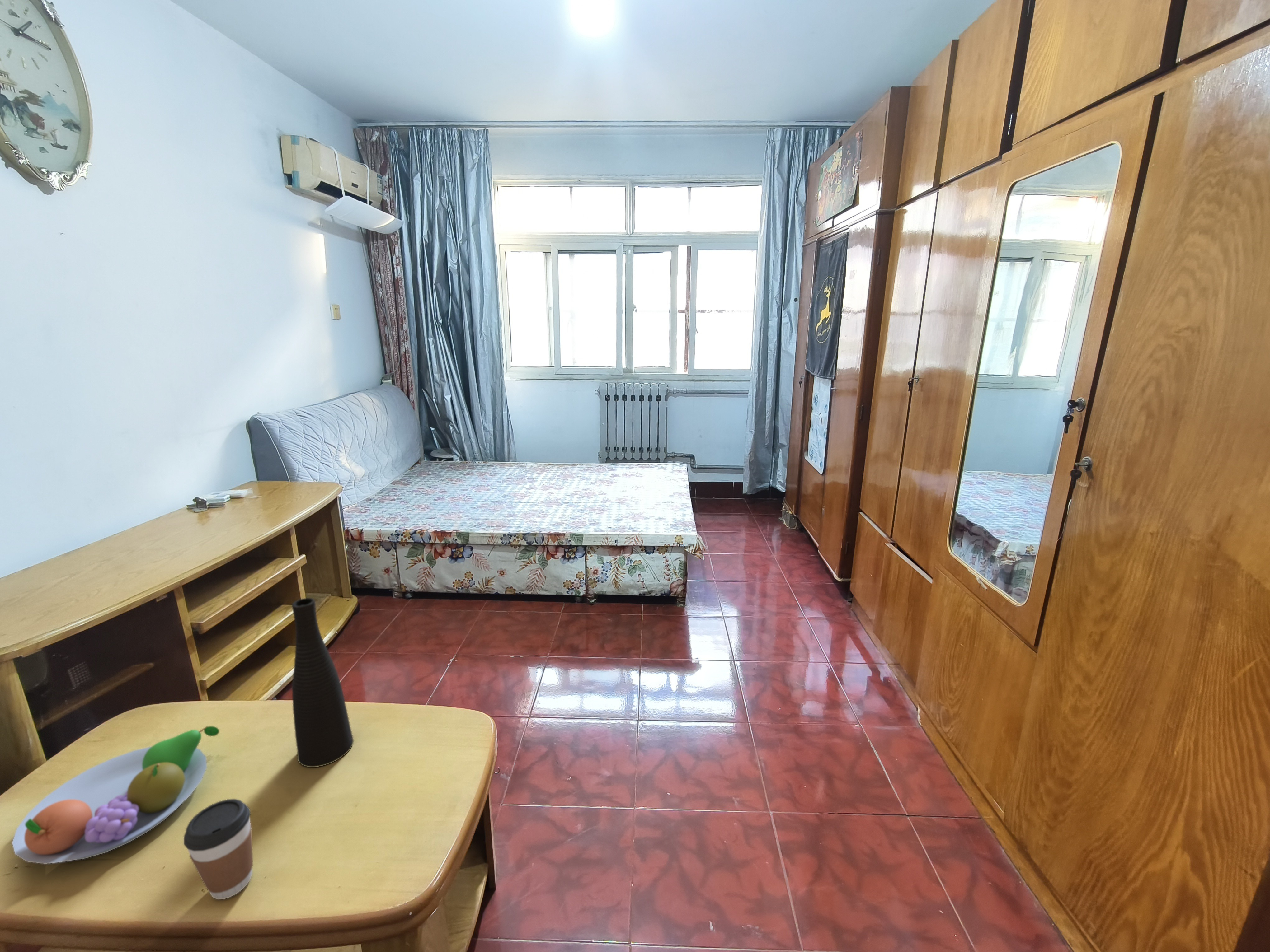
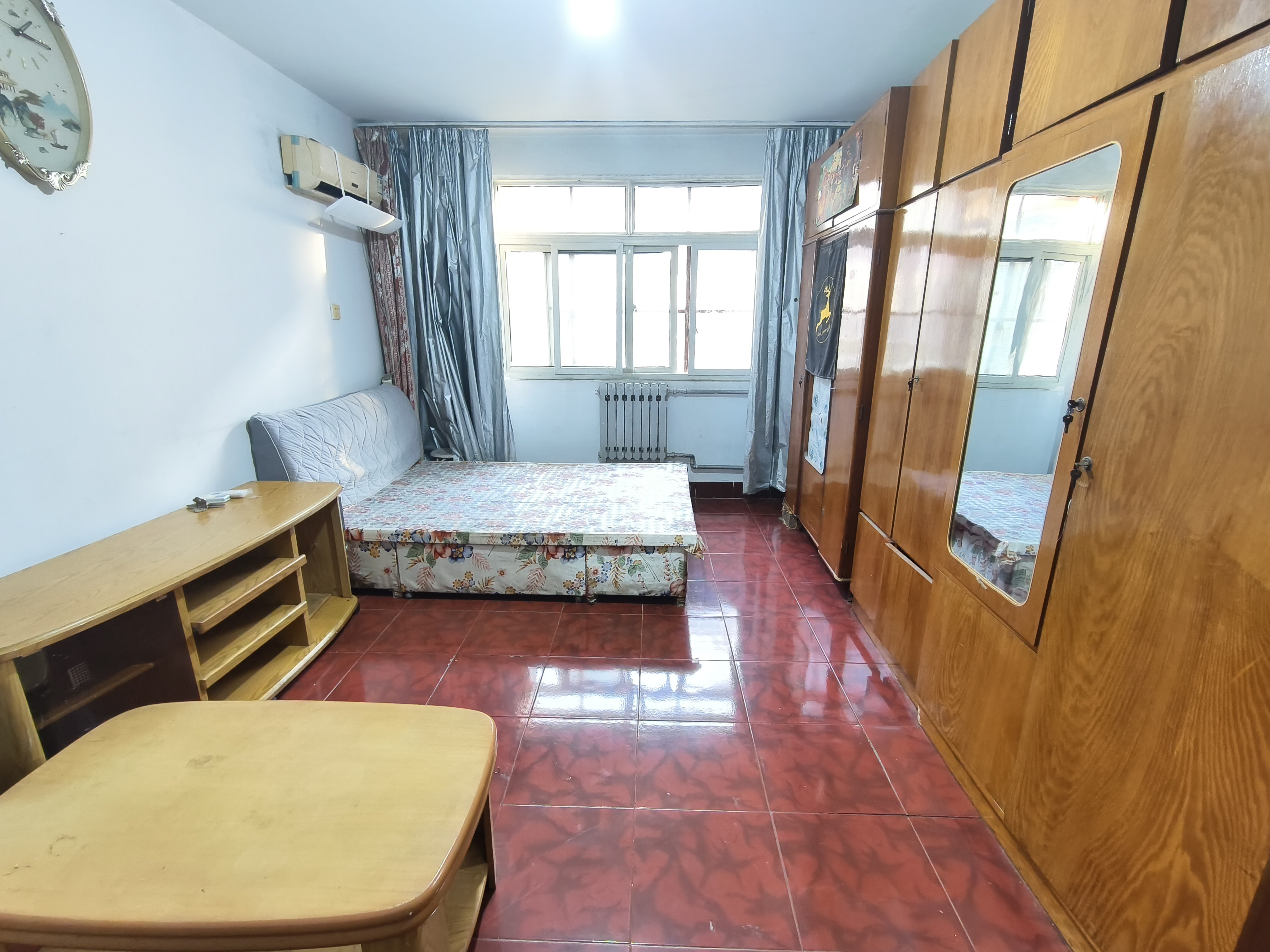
- vase (314, 678)
- fruit bowl (123, 782)
- coffee cup (224, 851)
